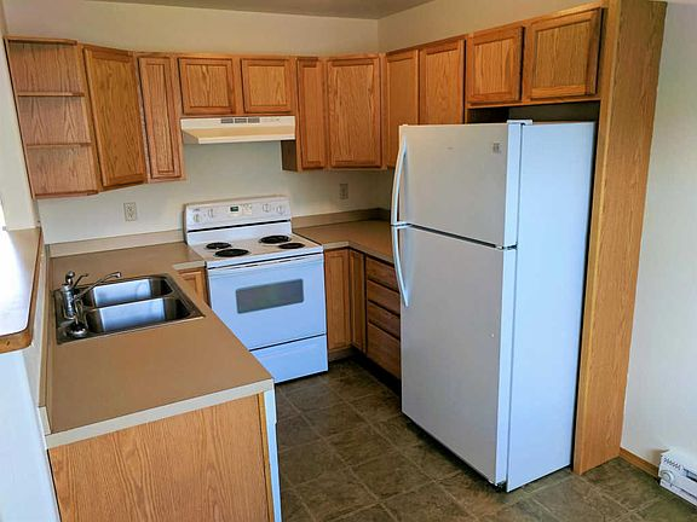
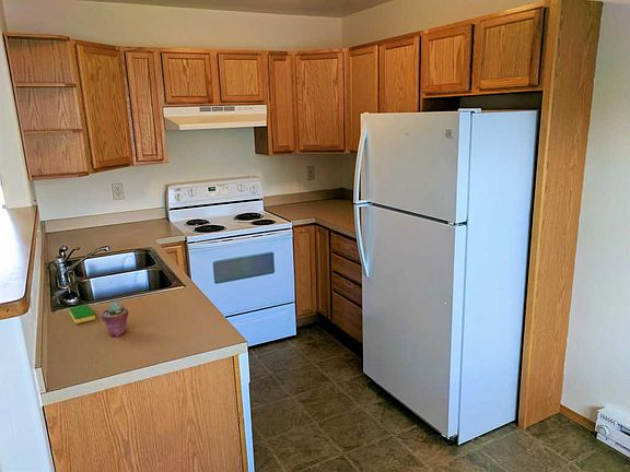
+ potted succulent (115, 317)
+ dish sponge (82, 314)
